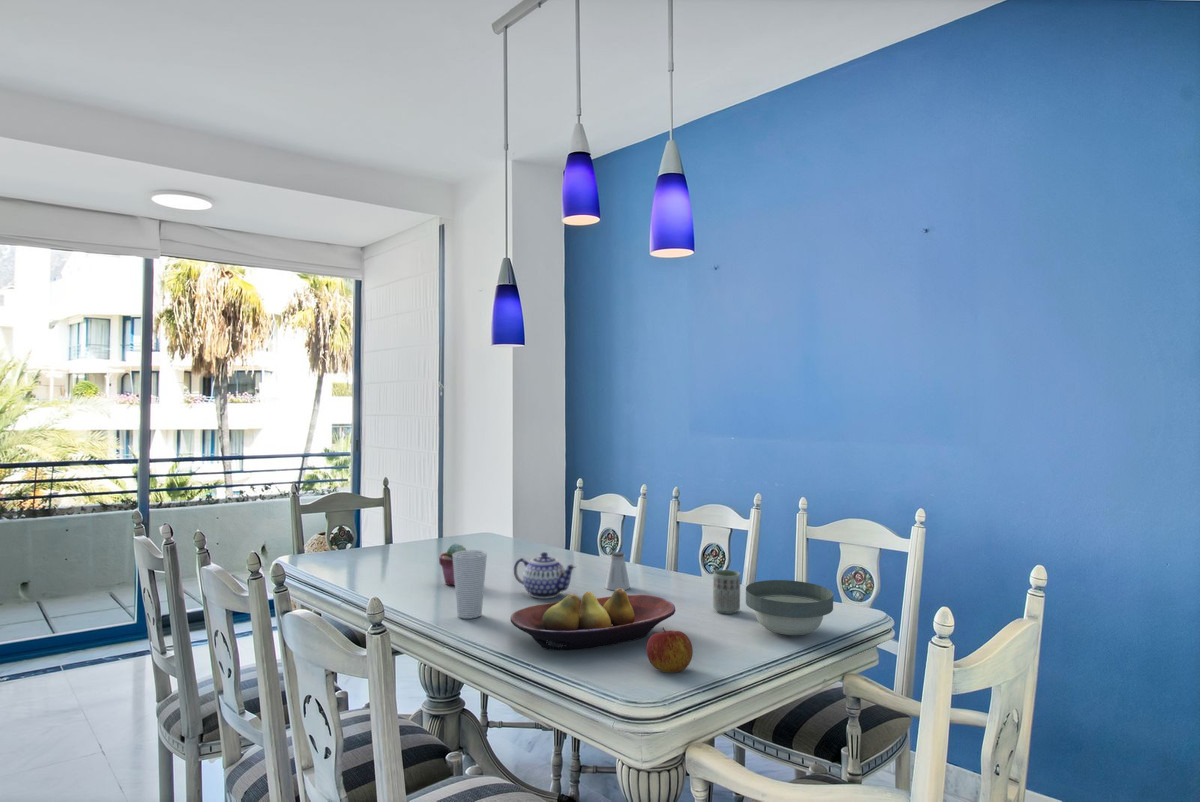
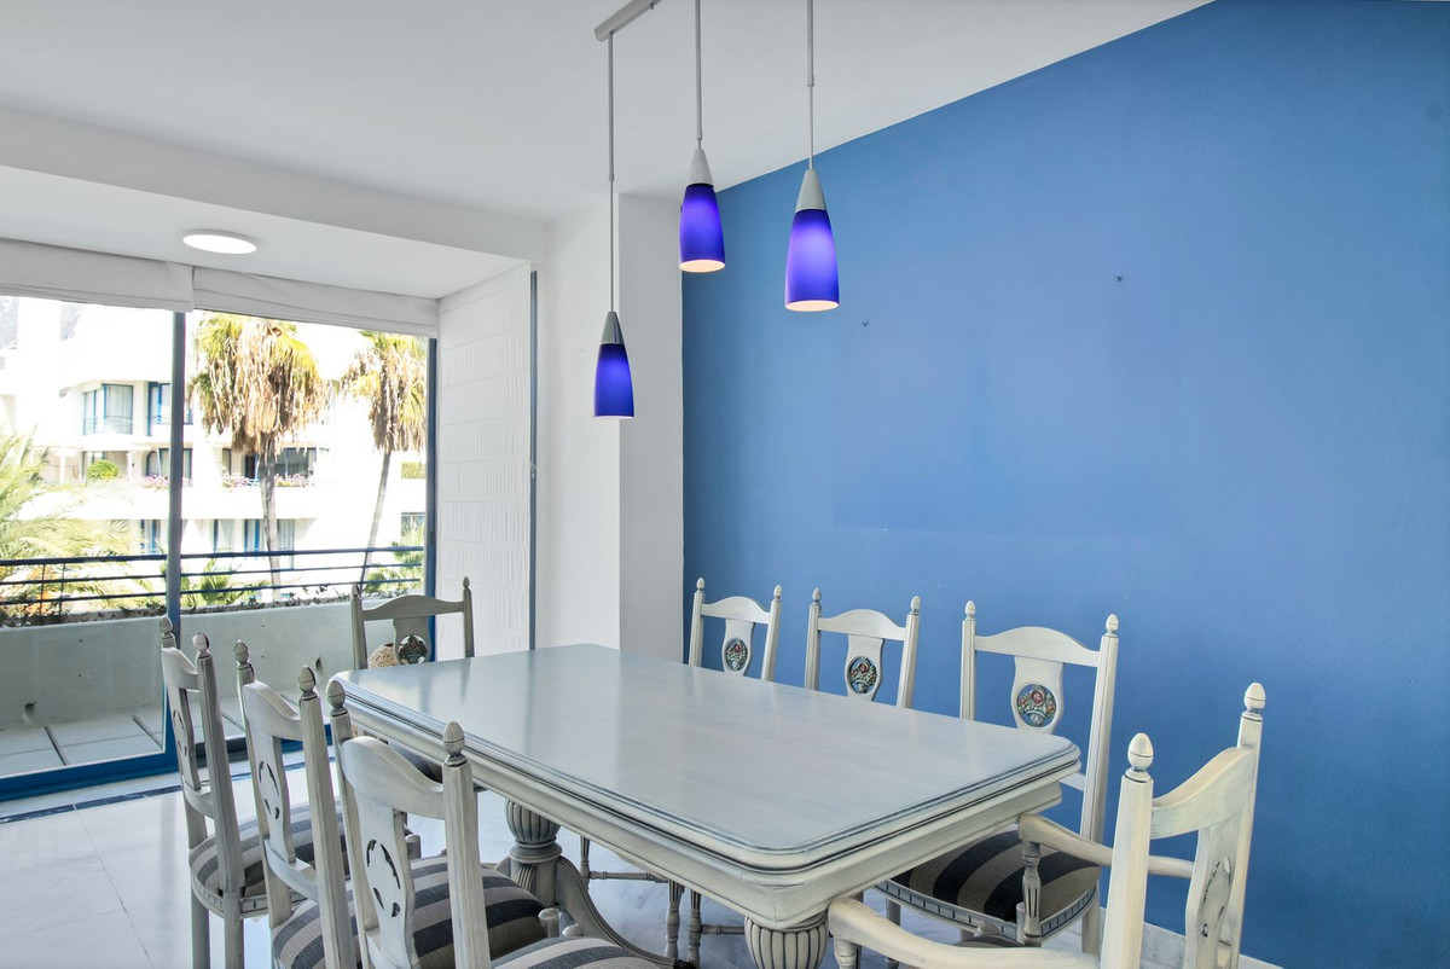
- fruit bowl (595, 614)
- saltshaker (617, 570)
- cup (469, 584)
- cup (726, 591)
- potted succulent (452, 563)
- teapot (544, 573)
- bowl (788, 611)
- apple (669, 648)
